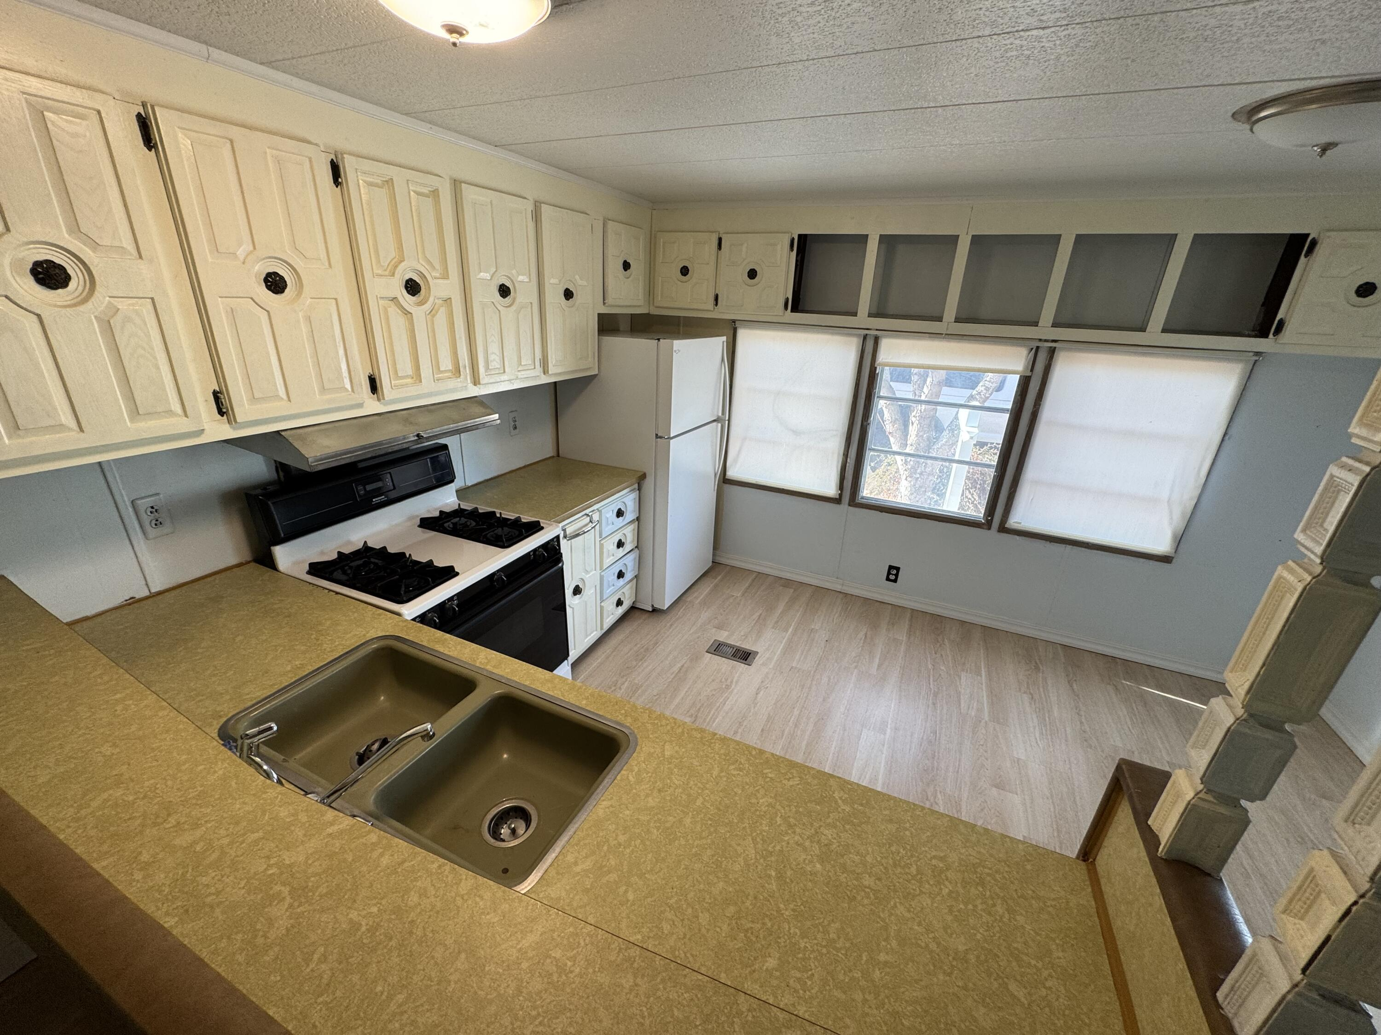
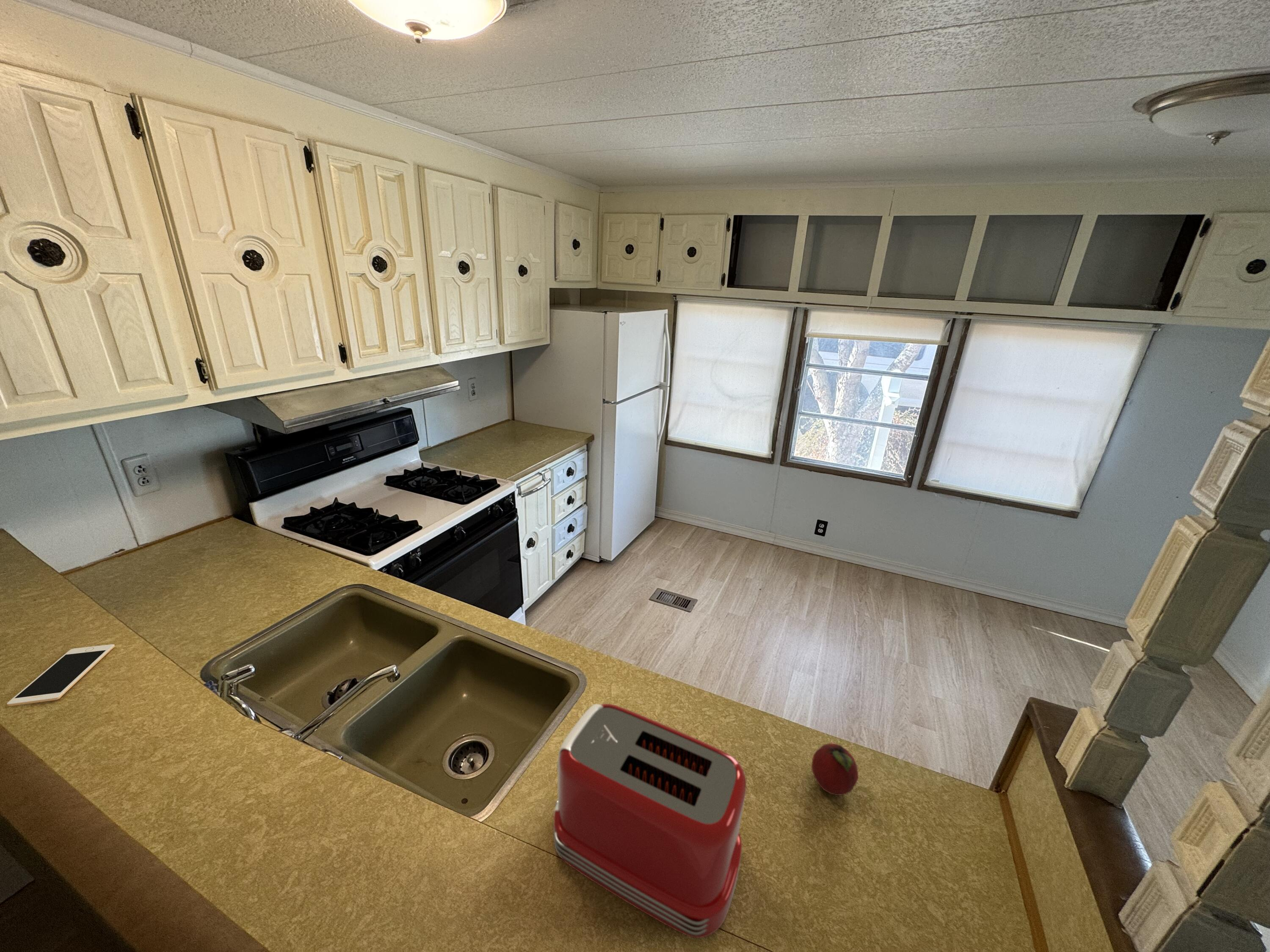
+ toaster (648, 803)
+ cell phone (65, 672)
+ fruit (836, 767)
